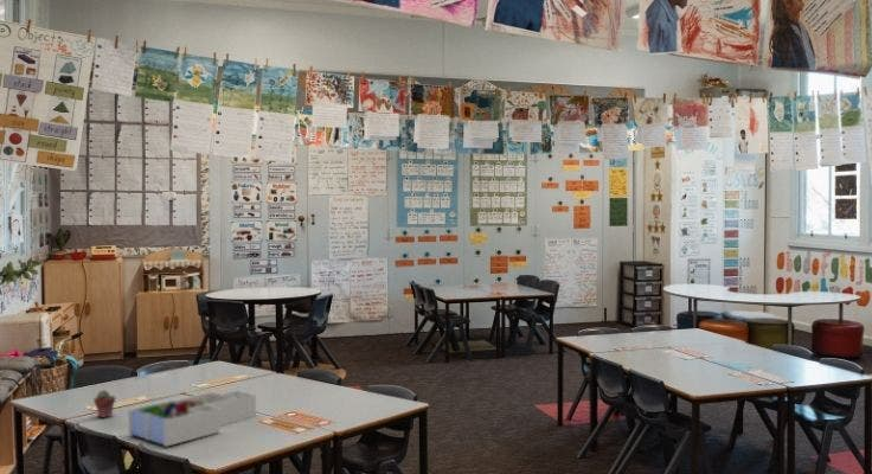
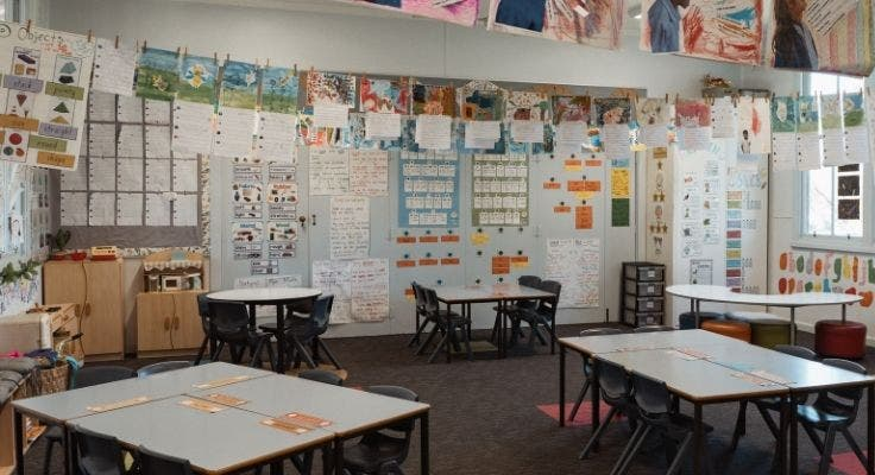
- desk organizer (200, 415)
- potted succulent (104, 402)
